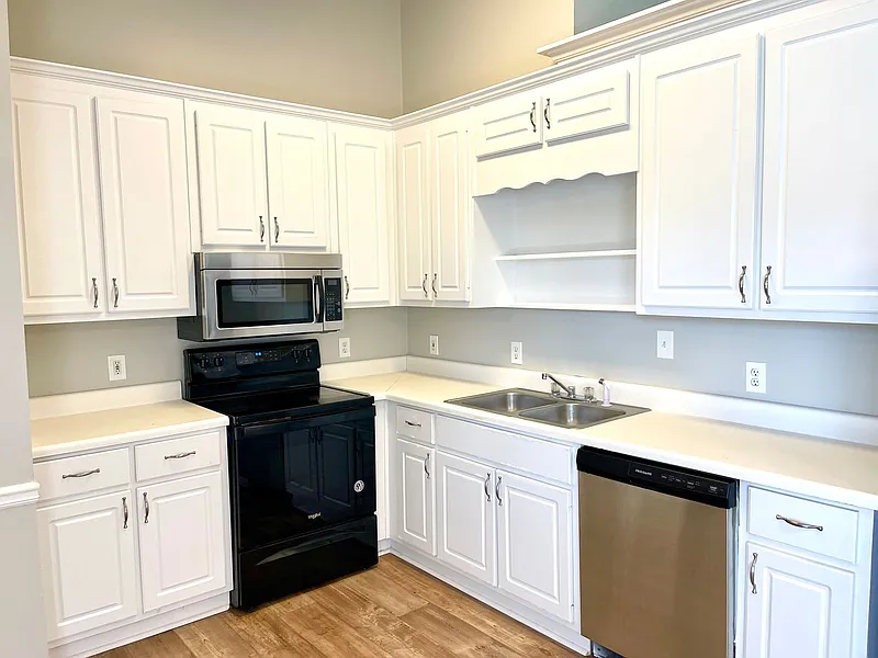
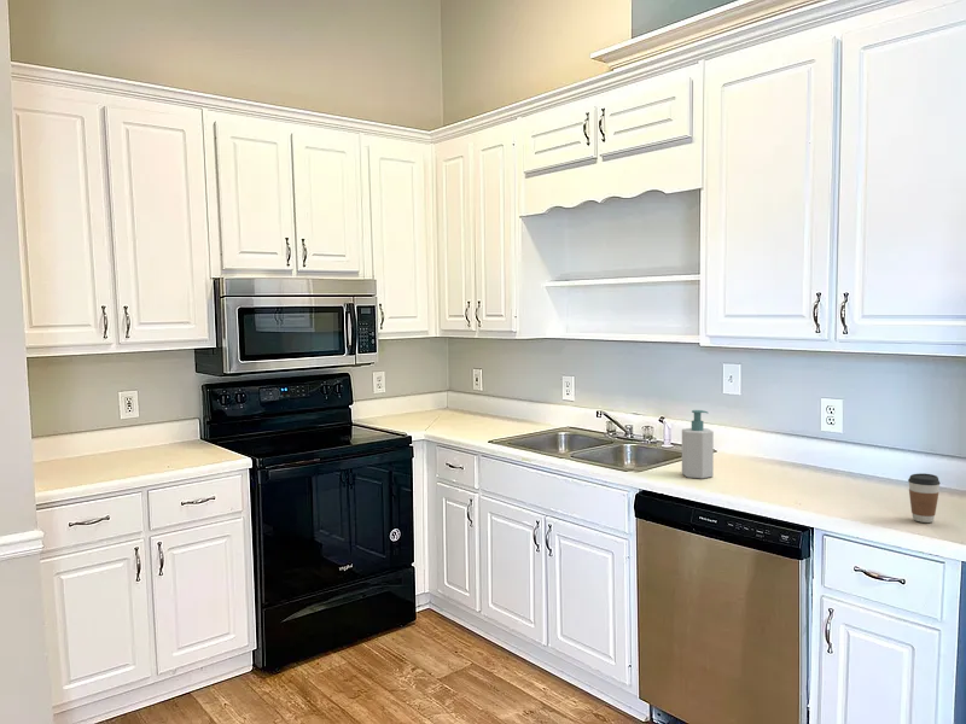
+ soap bottle (697, 443)
+ coffee cup (923, 497)
